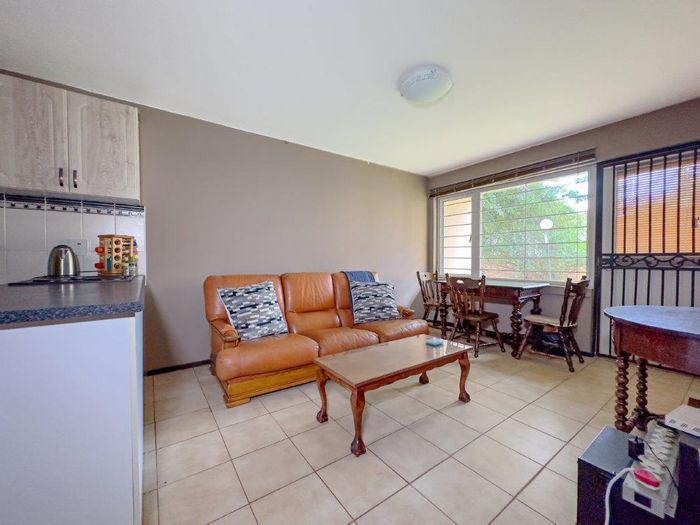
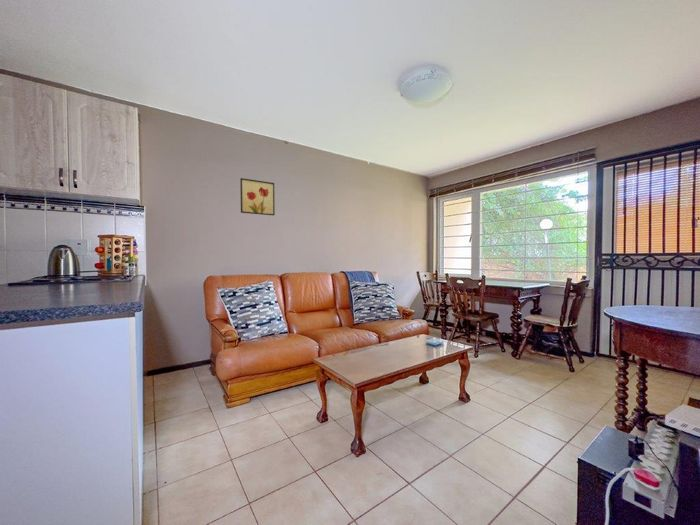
+ wall art (257, 197)
